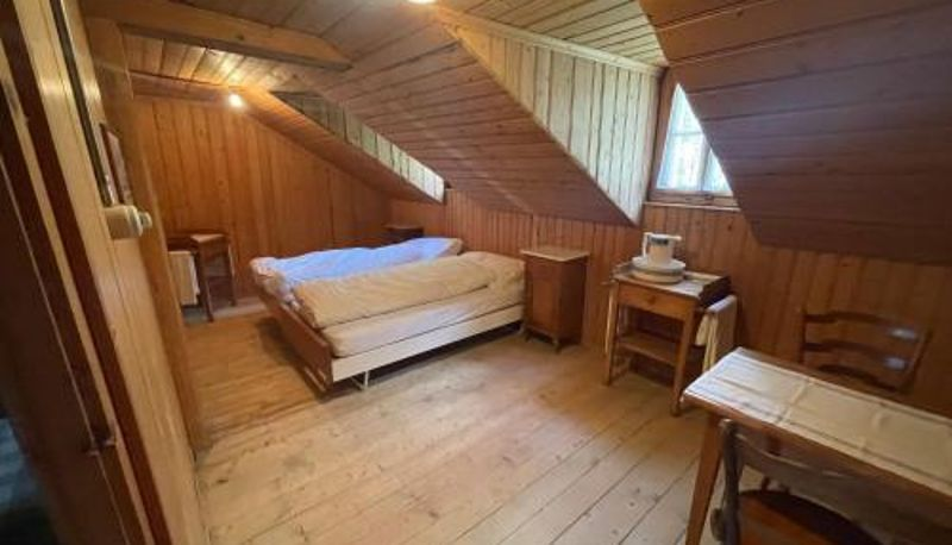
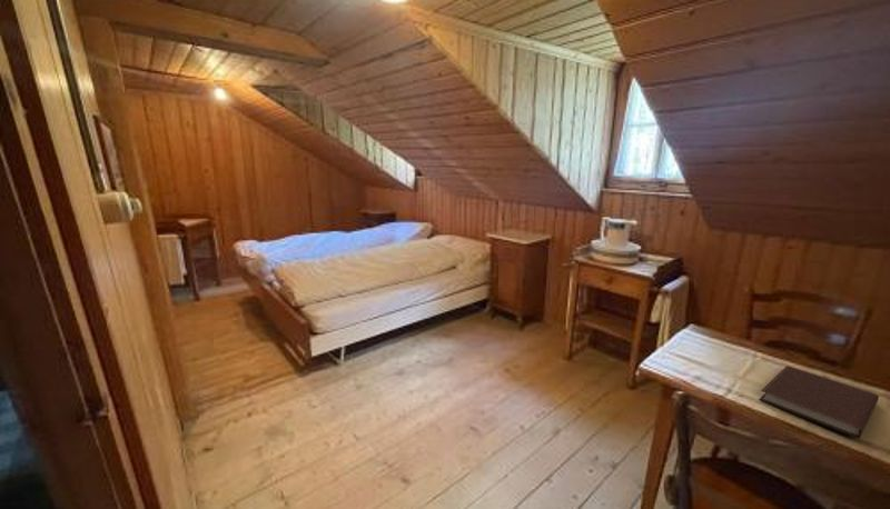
+ notebook (818, 397)
